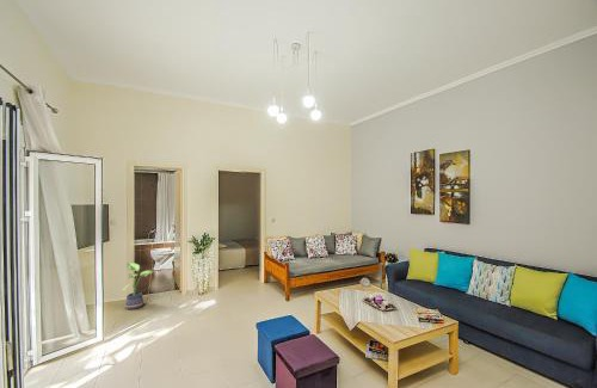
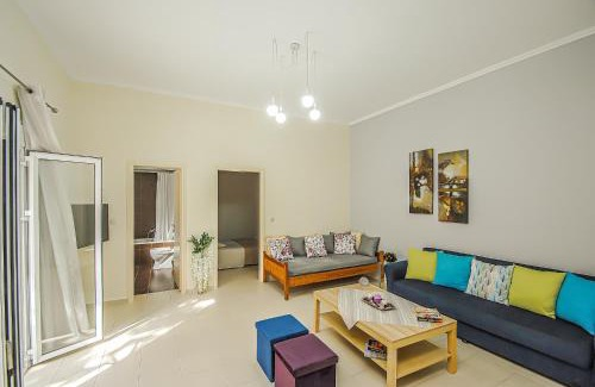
- potted plant (136, 284)
